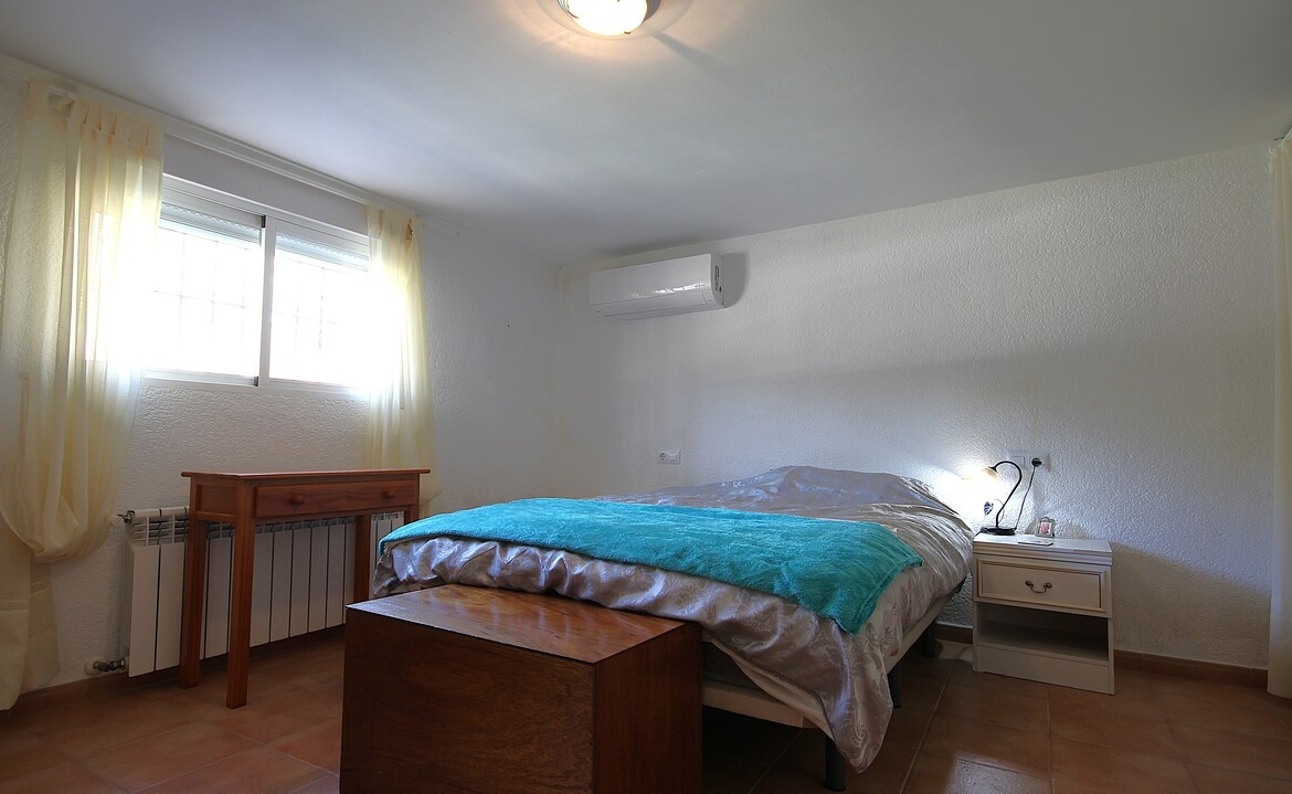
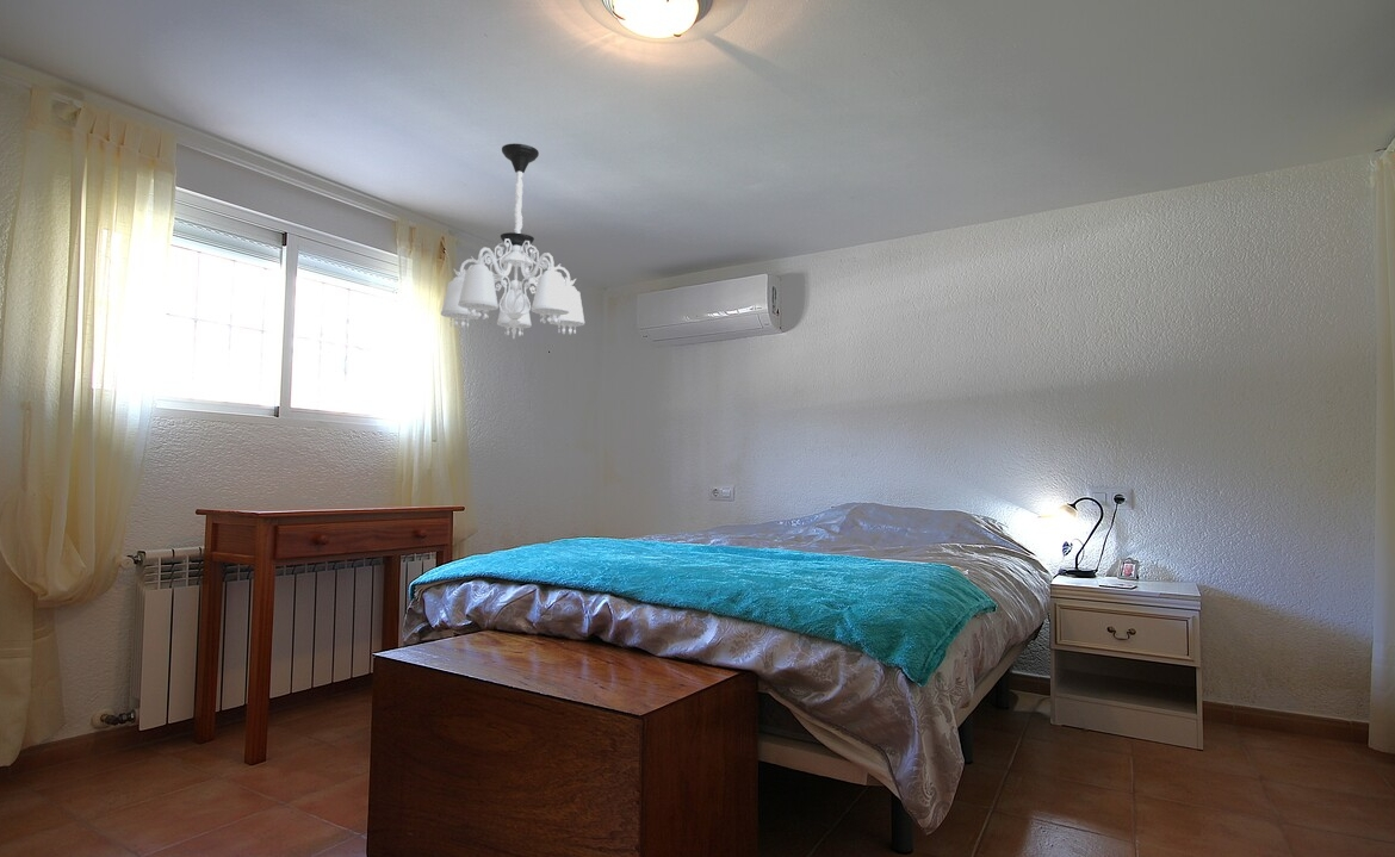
+ chandelier (516, 246)
